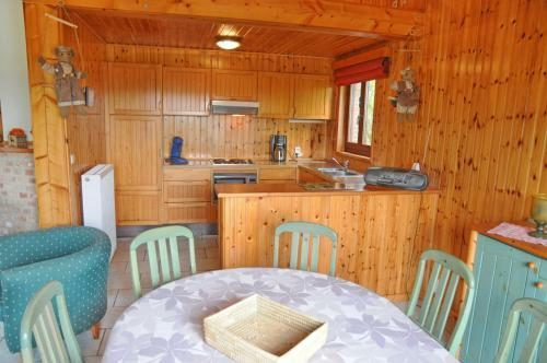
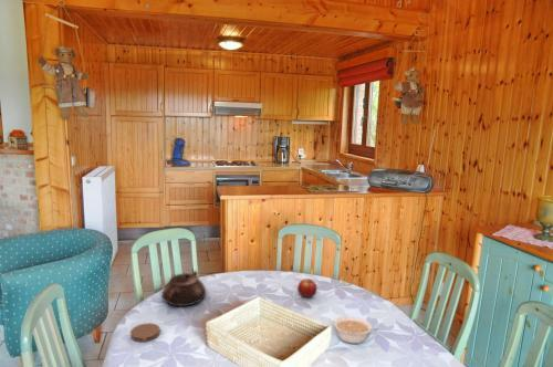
+ coaster (145, 332)
+ teapot (182, 286)
+ legume (353, 329)
+ fruit (306, 287)
